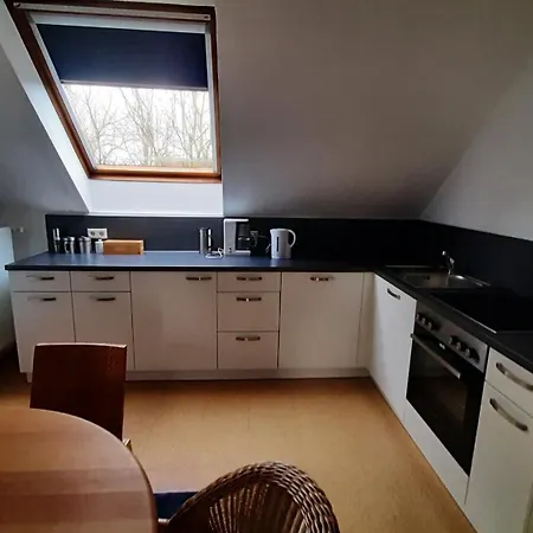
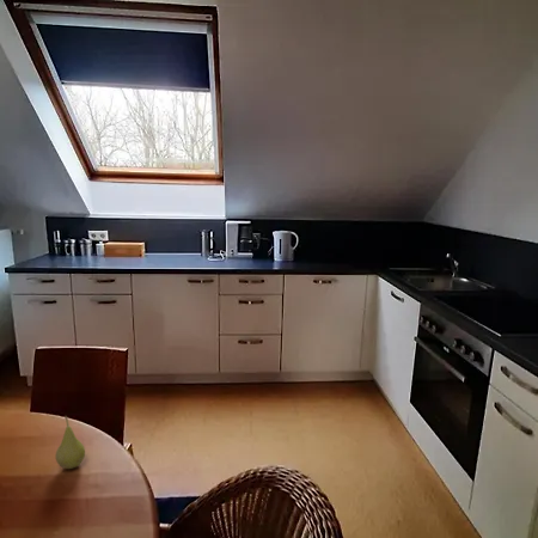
+ fruit (69, 444)
